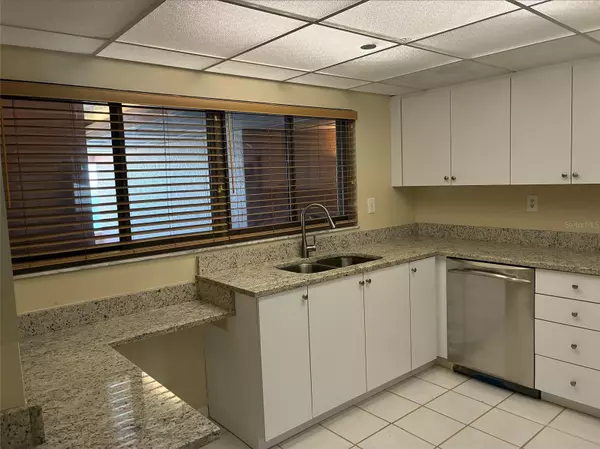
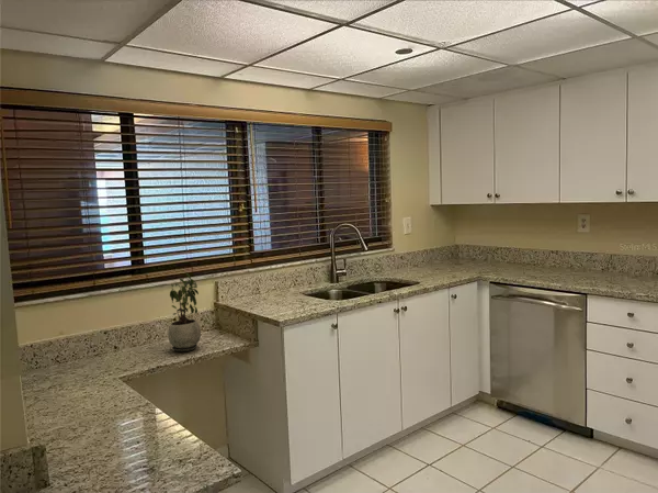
+ potted plant (183, 310)
